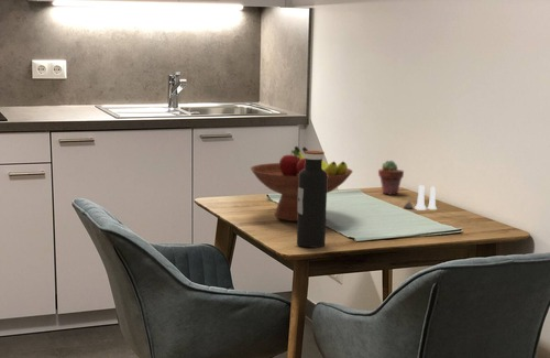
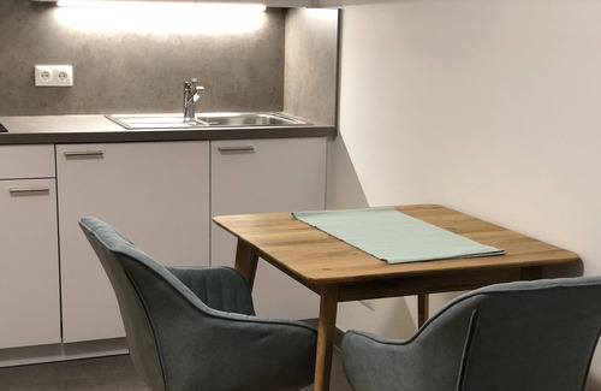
- fruit bowl (298, 184)
- water bottle (311, 198)
- potted succulent (391, 176)
- salt and pepper shaker set (422, 196)
